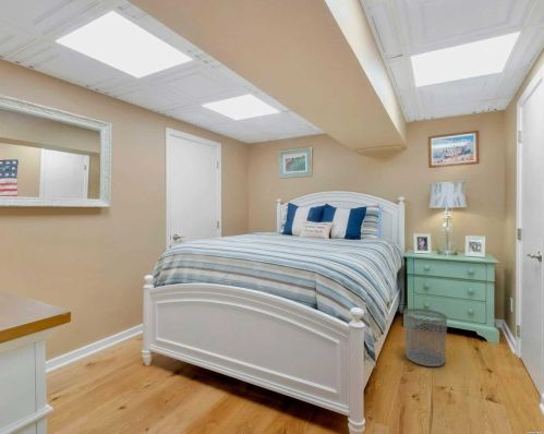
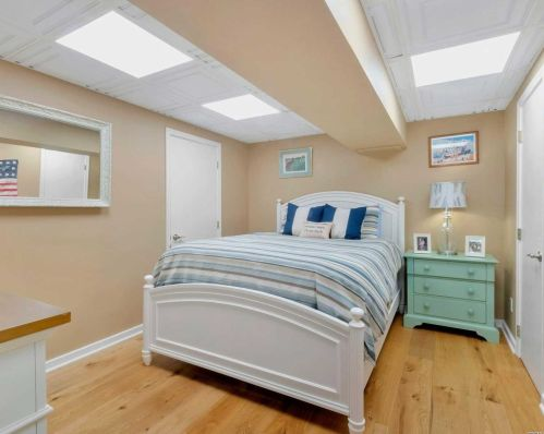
- waste bin (424, 335)
